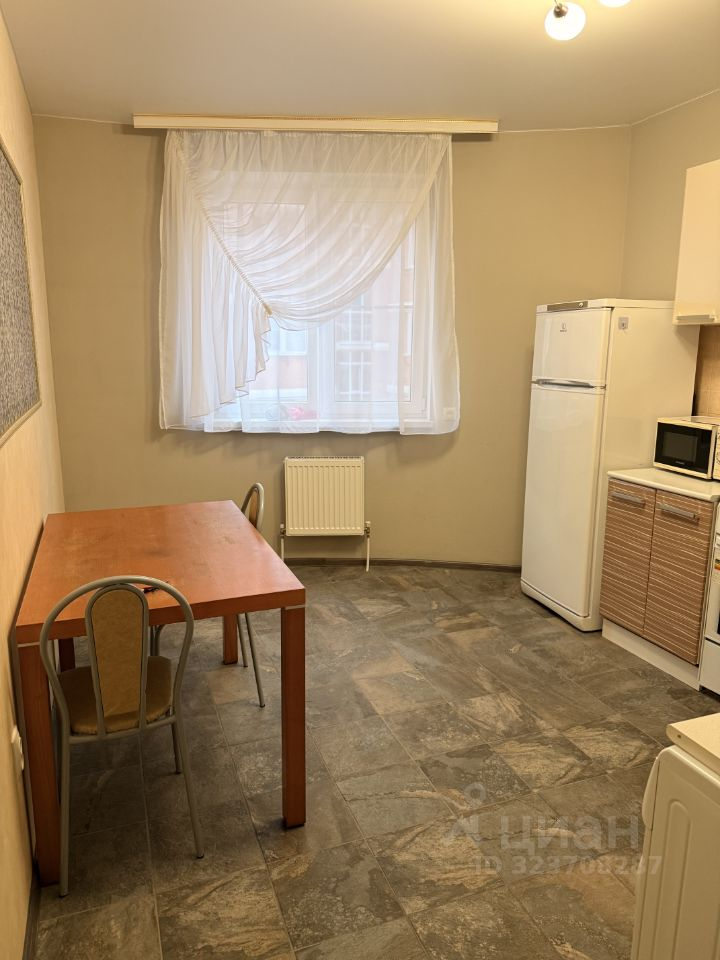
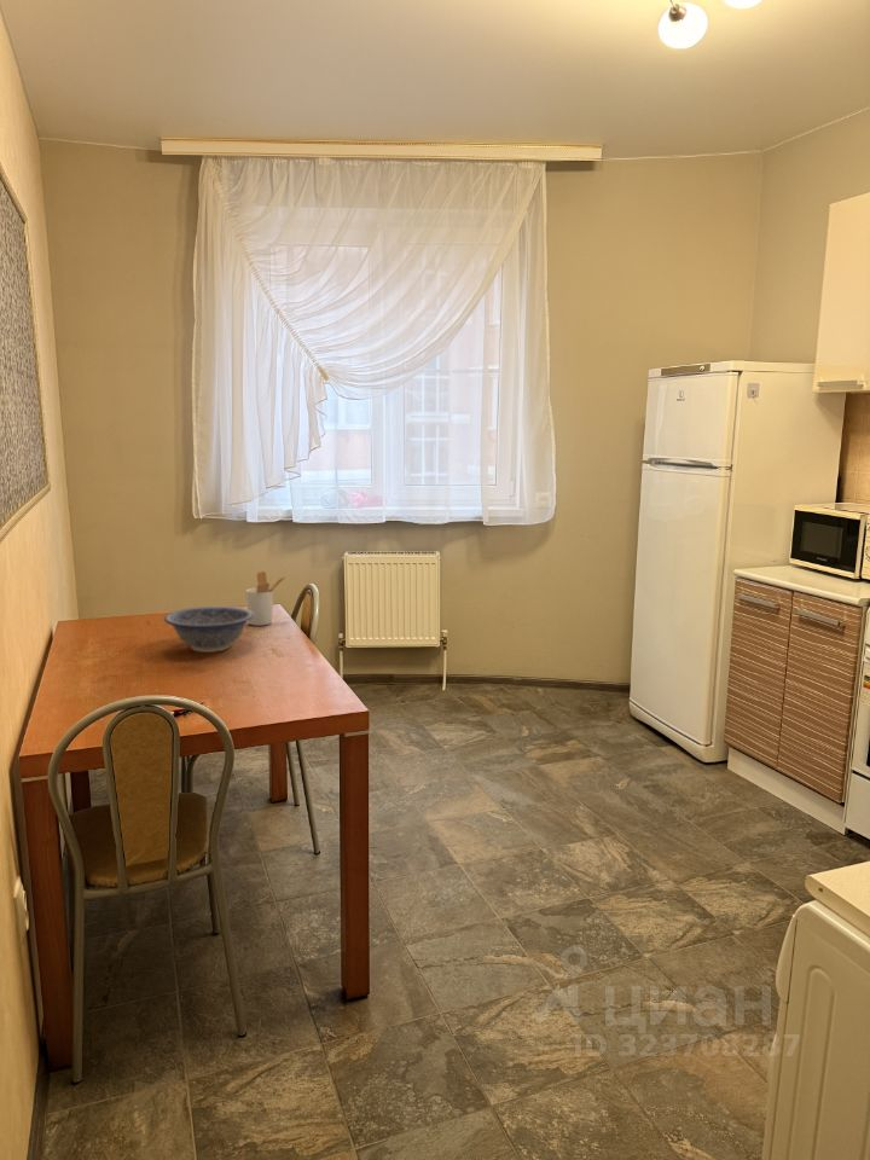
+ decorative bowl (209, 631)
+ utensil holder (267, 598)
